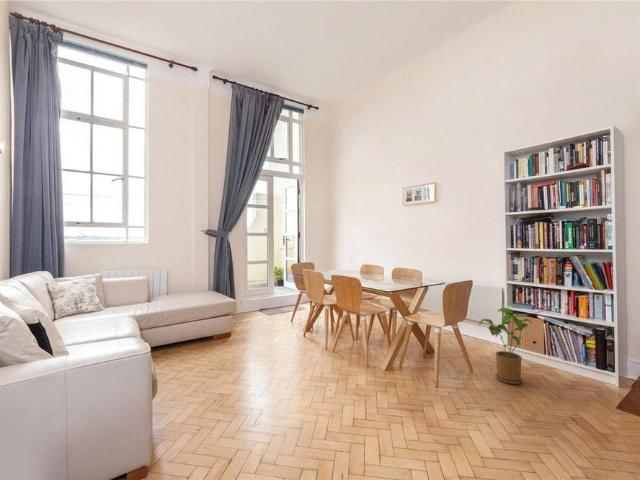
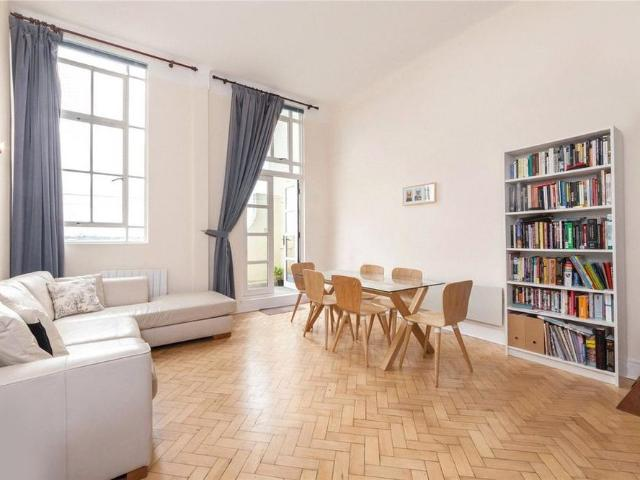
- house plant (504, 344)
